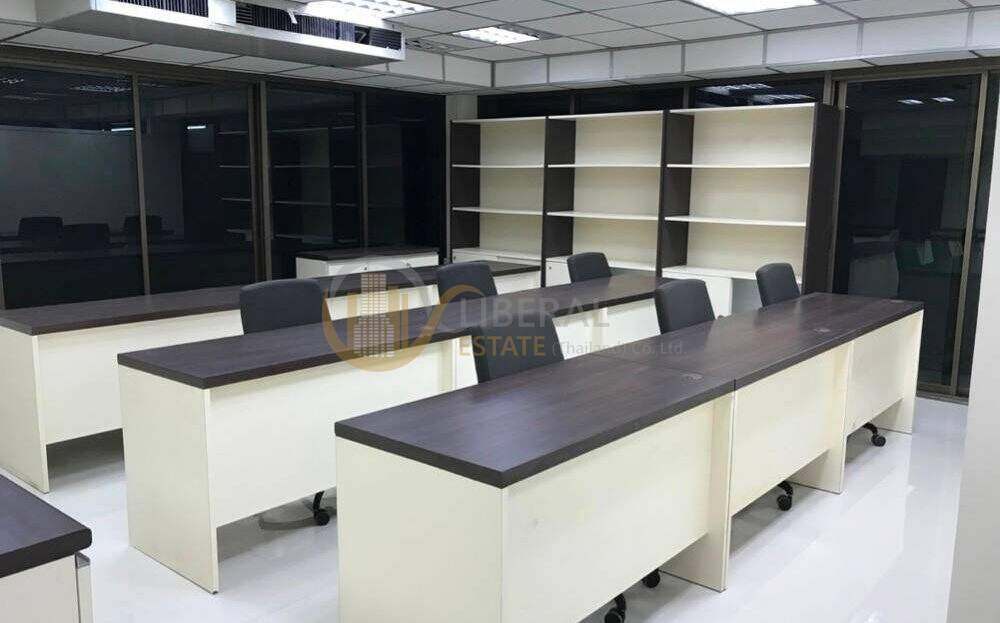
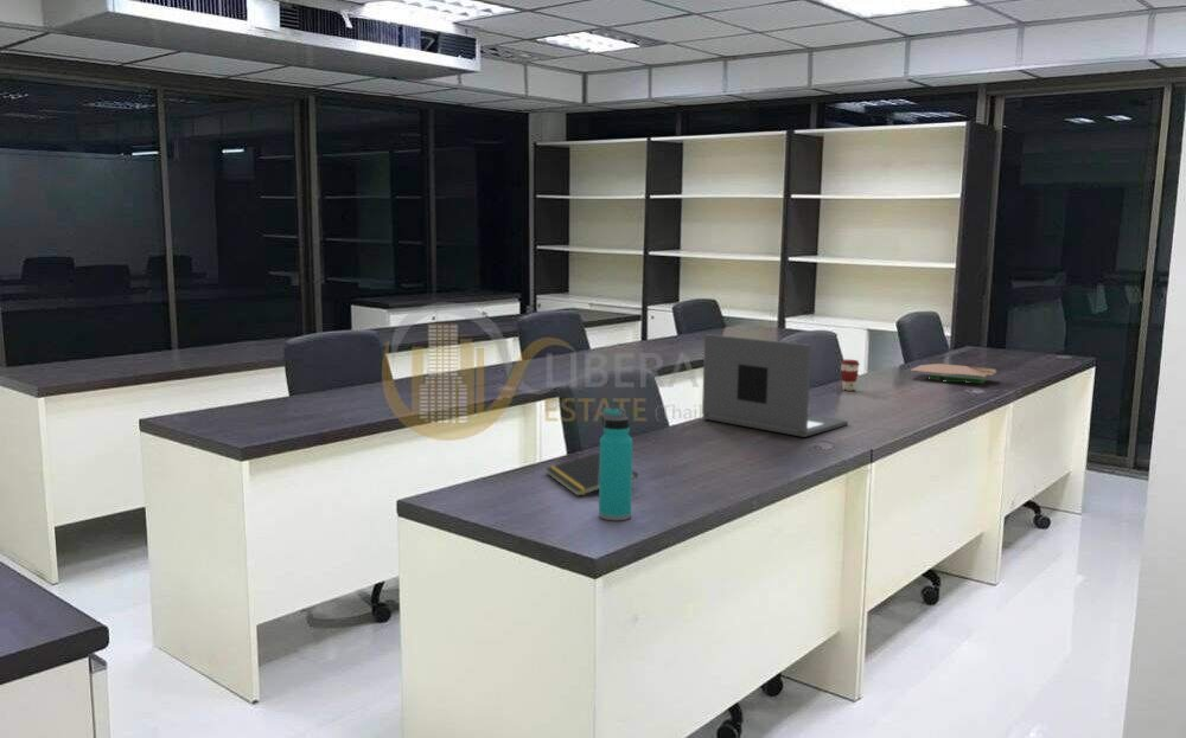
+ coffee cup (849, 374)
+ water bottle (616, 462)
+ notepad (589, 473)
+ document tray (952, 372)
+ laptop (776, 379)
